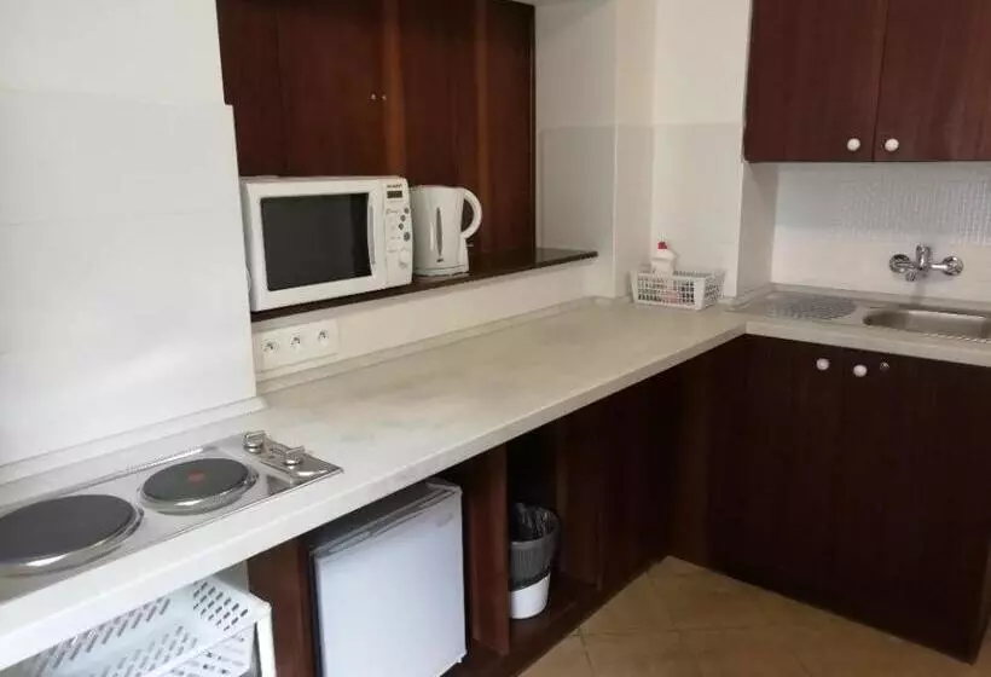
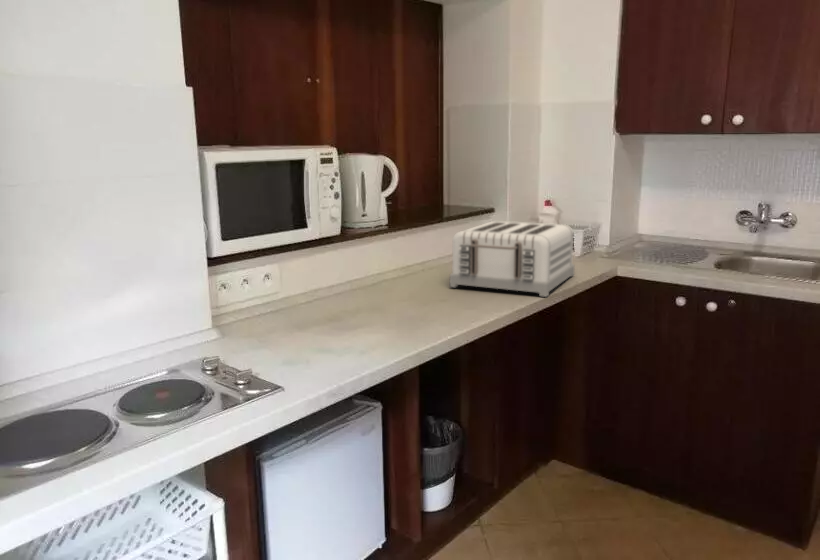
+ toaster (512, 255)
